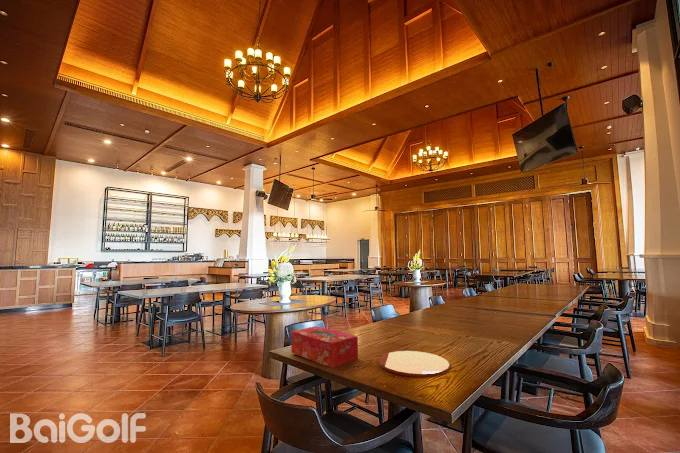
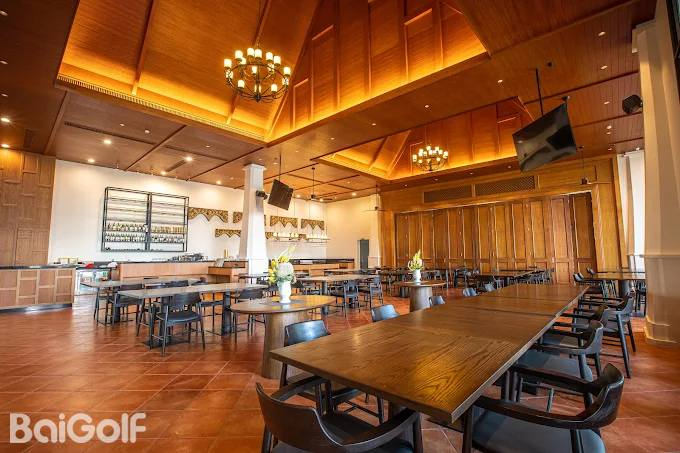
- plate (413, 362)
- tissue box (323, 344)
